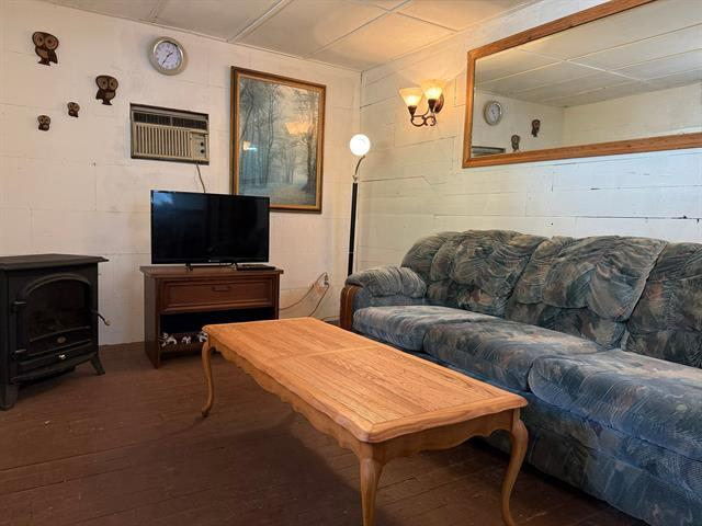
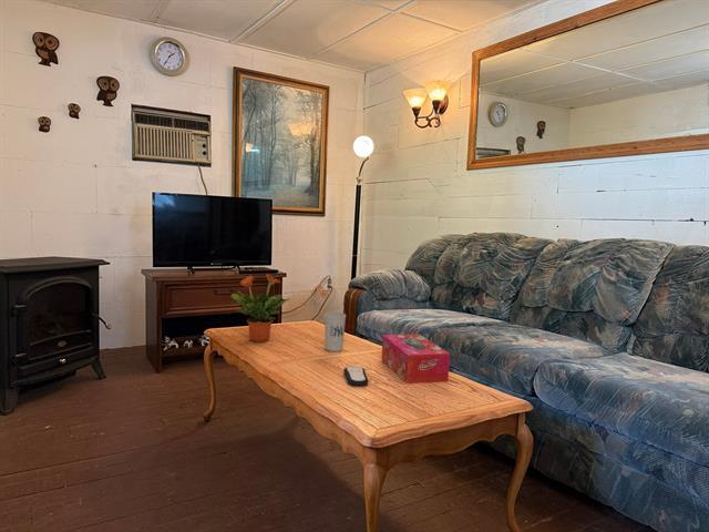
+ potted plant (259, 306)
+ cup (335, 331)
+ tissue box (413, 356)
+ remote control (356, 376)
